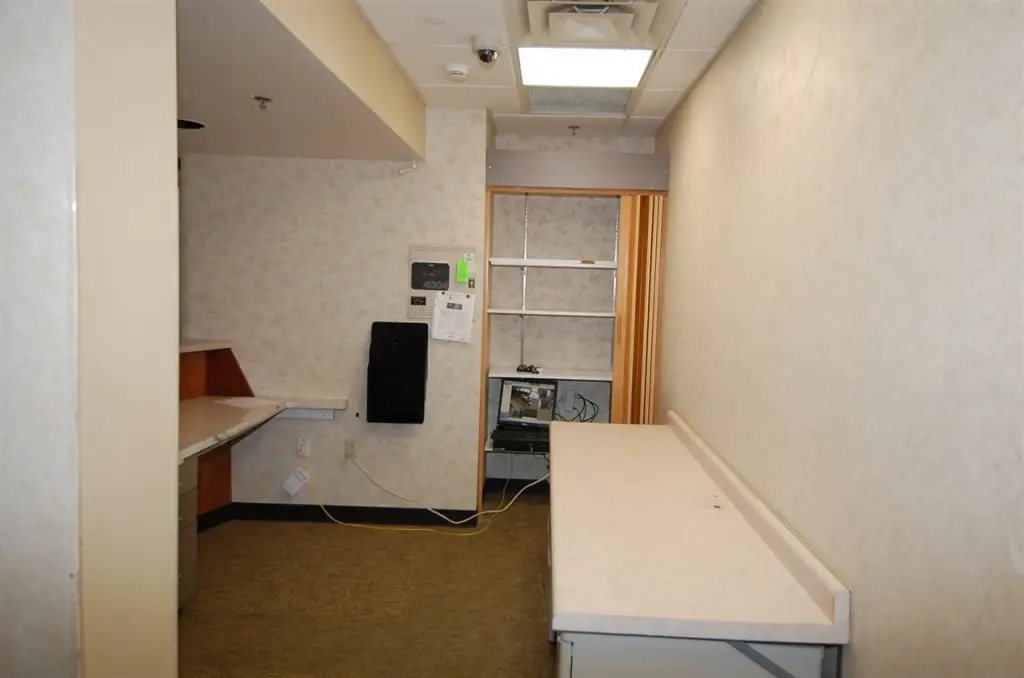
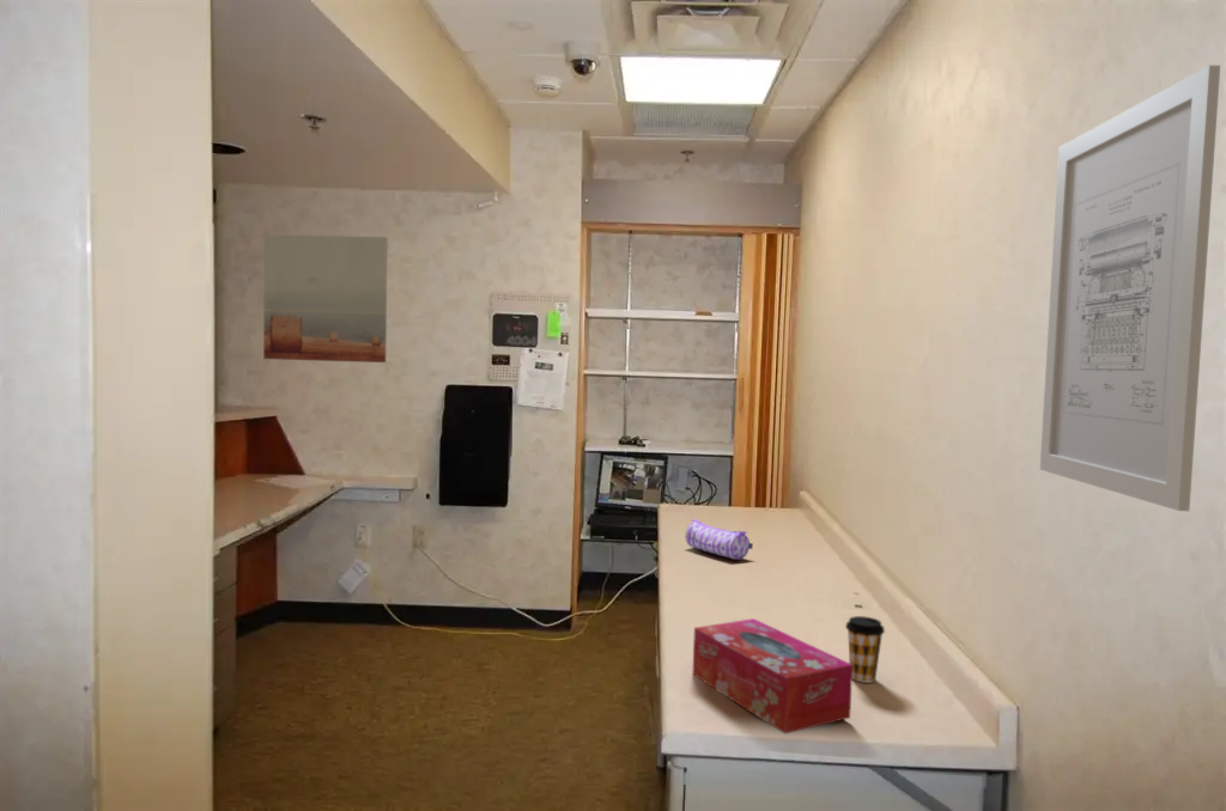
+ wall art (1113, 301)
+ coffee cup (863, 650)
+ pencil case (716, 539)
+ wall art (324, 298)
+ tissue box (767, 670)
